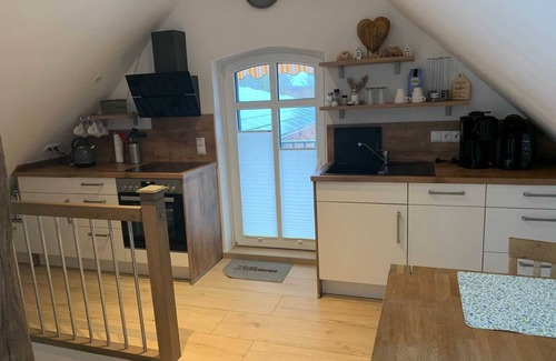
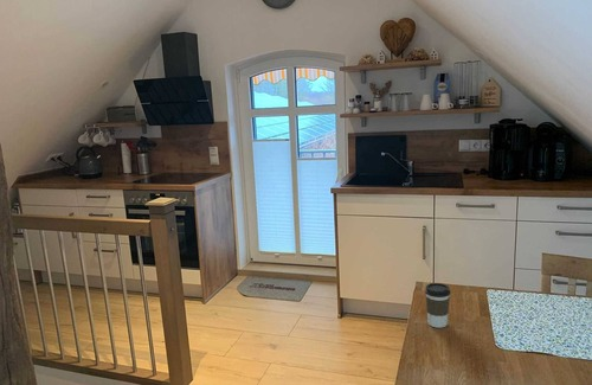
+ coffee cup (437, 304)
